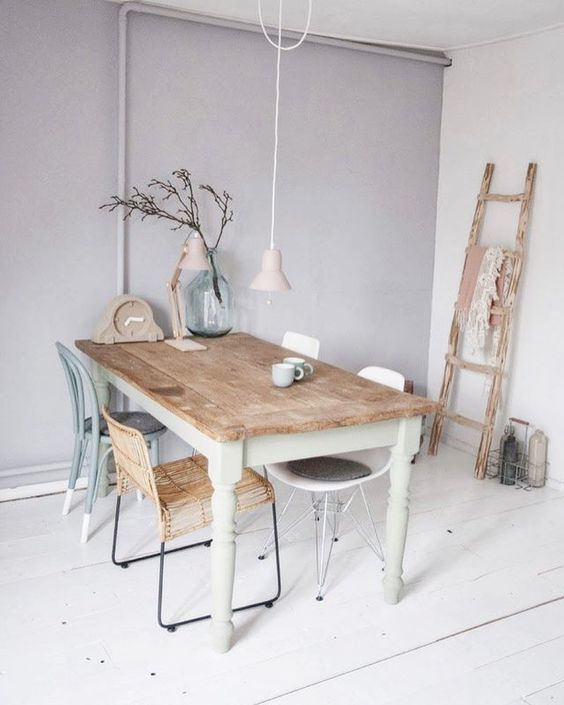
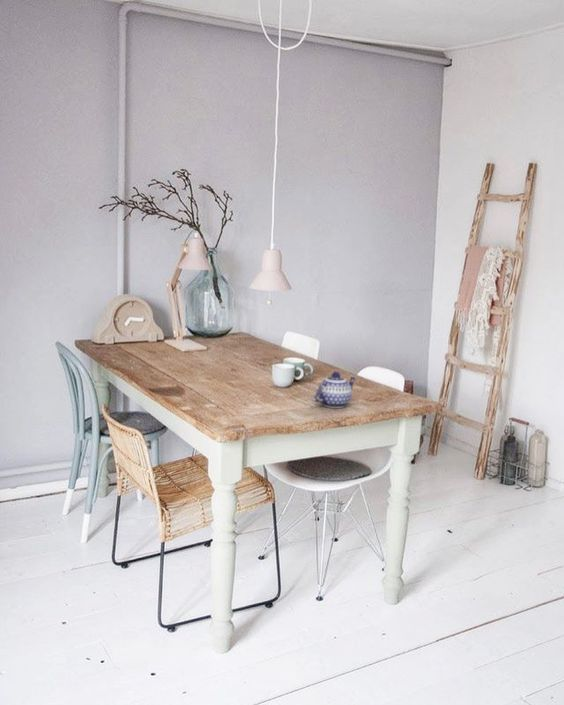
+ teapot (335, 388)
